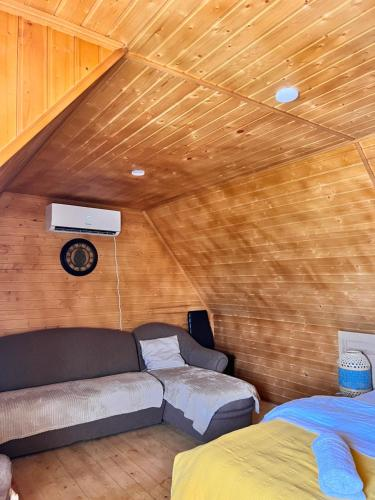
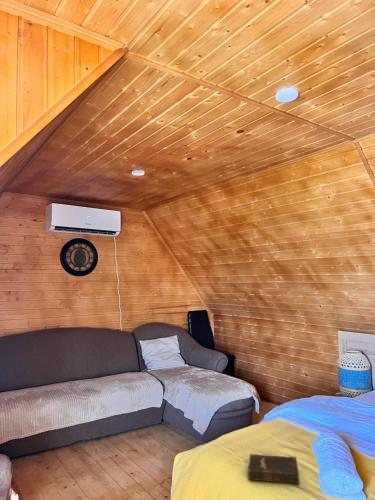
+ hardback book (273, 468)
